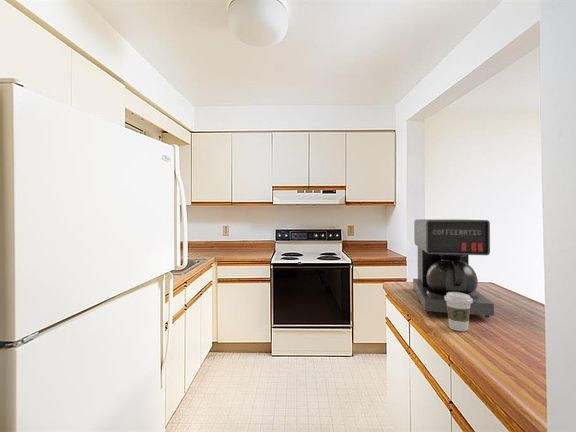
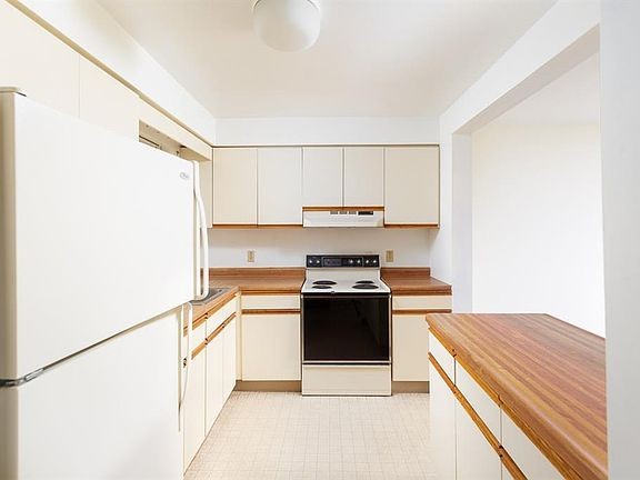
- coffee maker (446, 260)
- coffee cup (458, 311)
